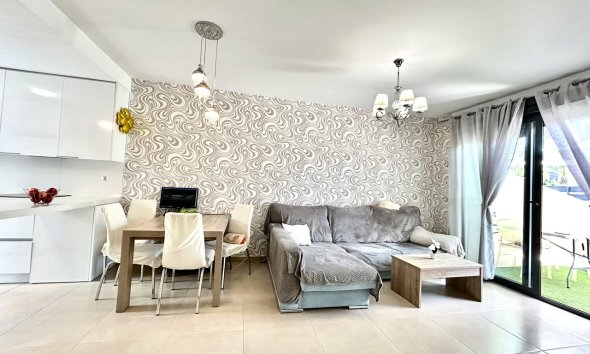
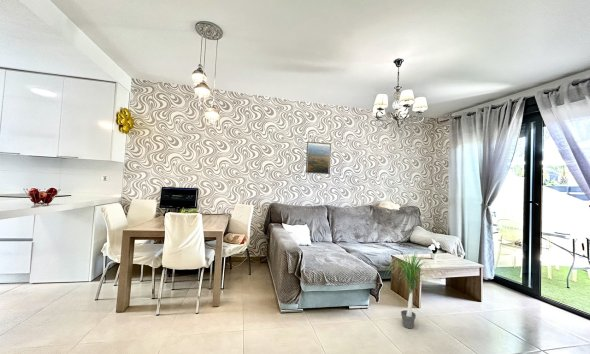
+ potted plant (410, 285)
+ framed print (318, 158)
